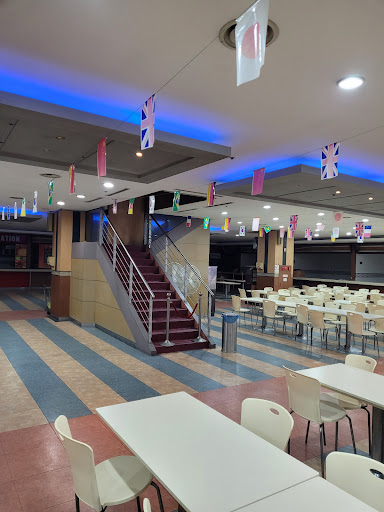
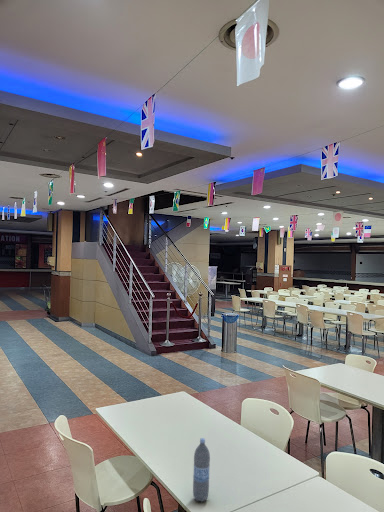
+ water bottle (201, 469)
